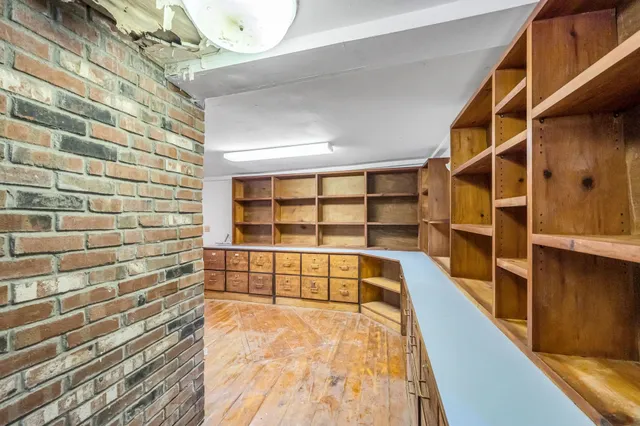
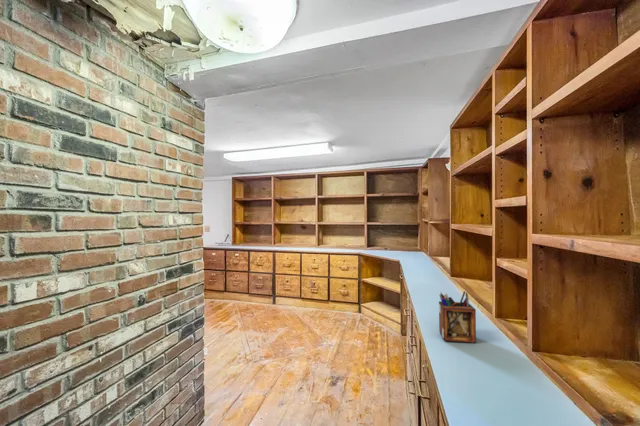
+ desk organizer (456, 315)
